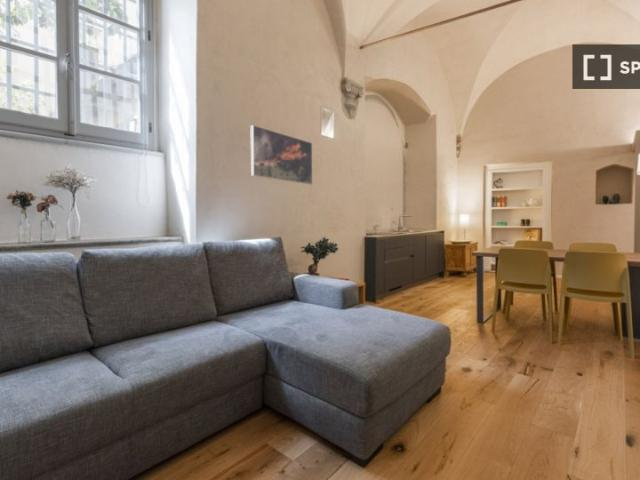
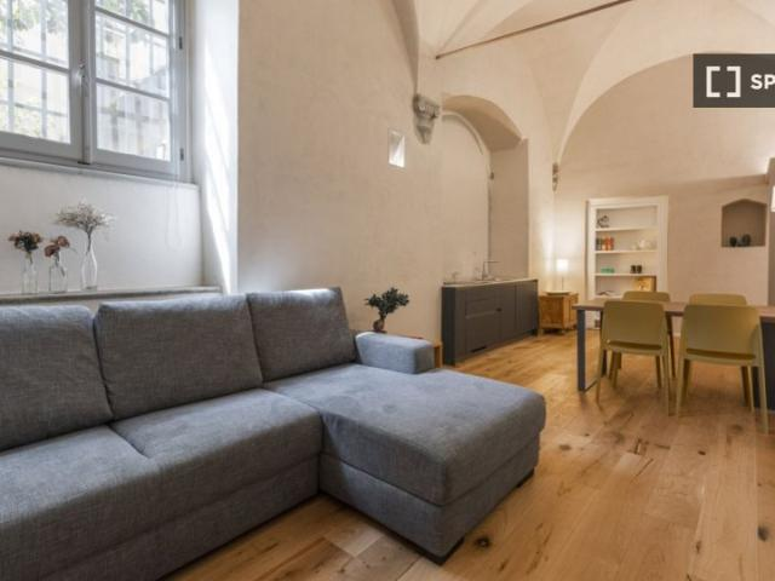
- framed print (284, 157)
